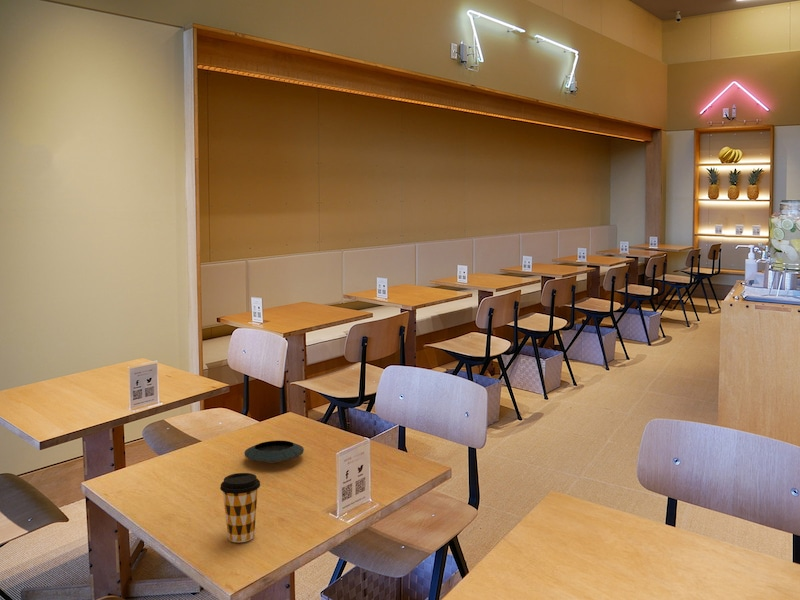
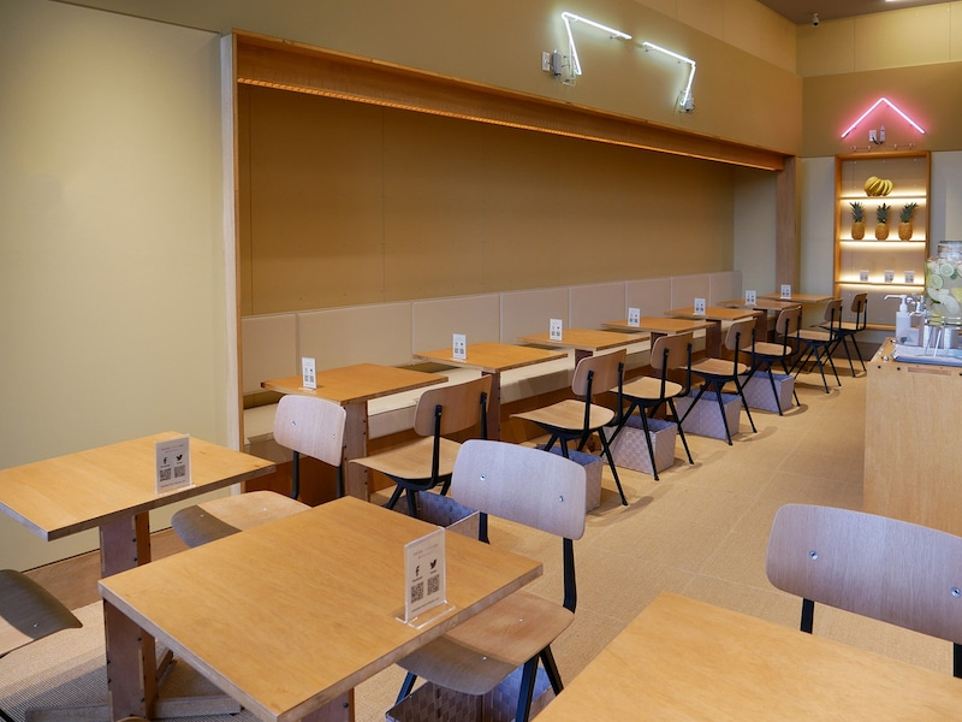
- saucer (274, 449)
- coffee cup (240, 507)
